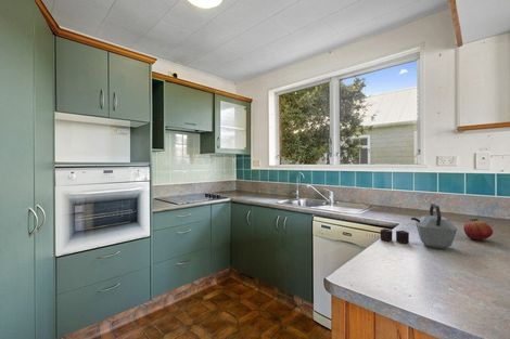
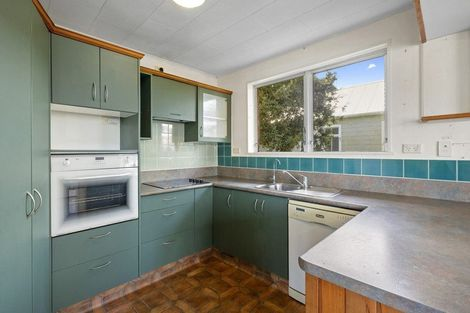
- fruit (477, 229)
- kettle (416, 223)
